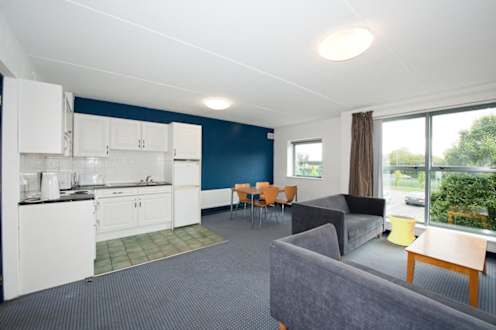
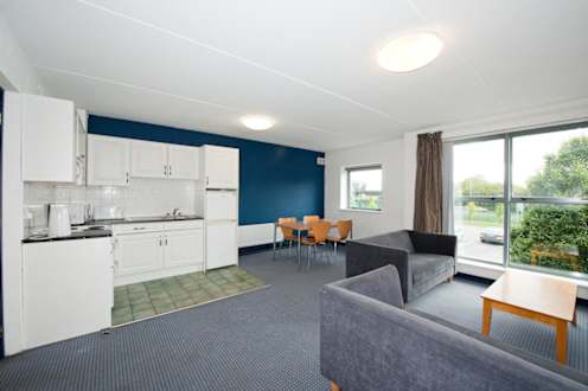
- side table (402, 229)
